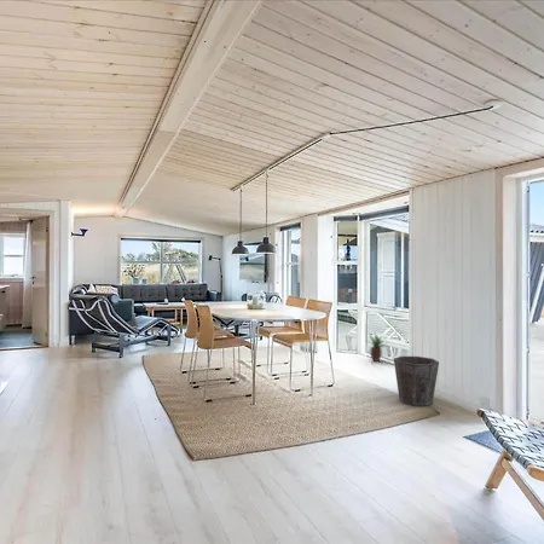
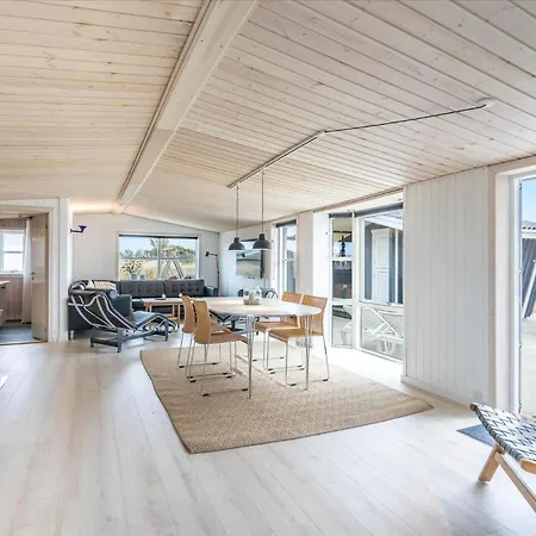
- potted plant (377, 345)
- waste bin (415, 380)
